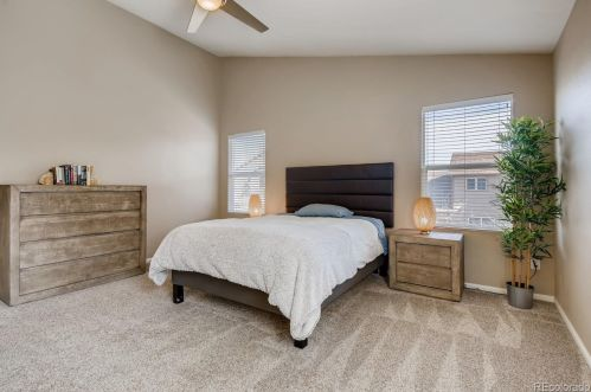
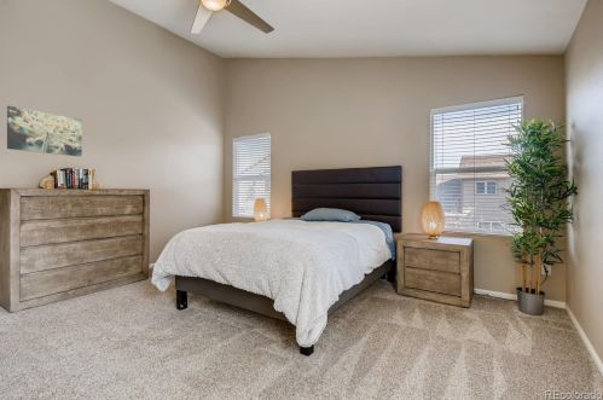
+ wall art (47, 133)
